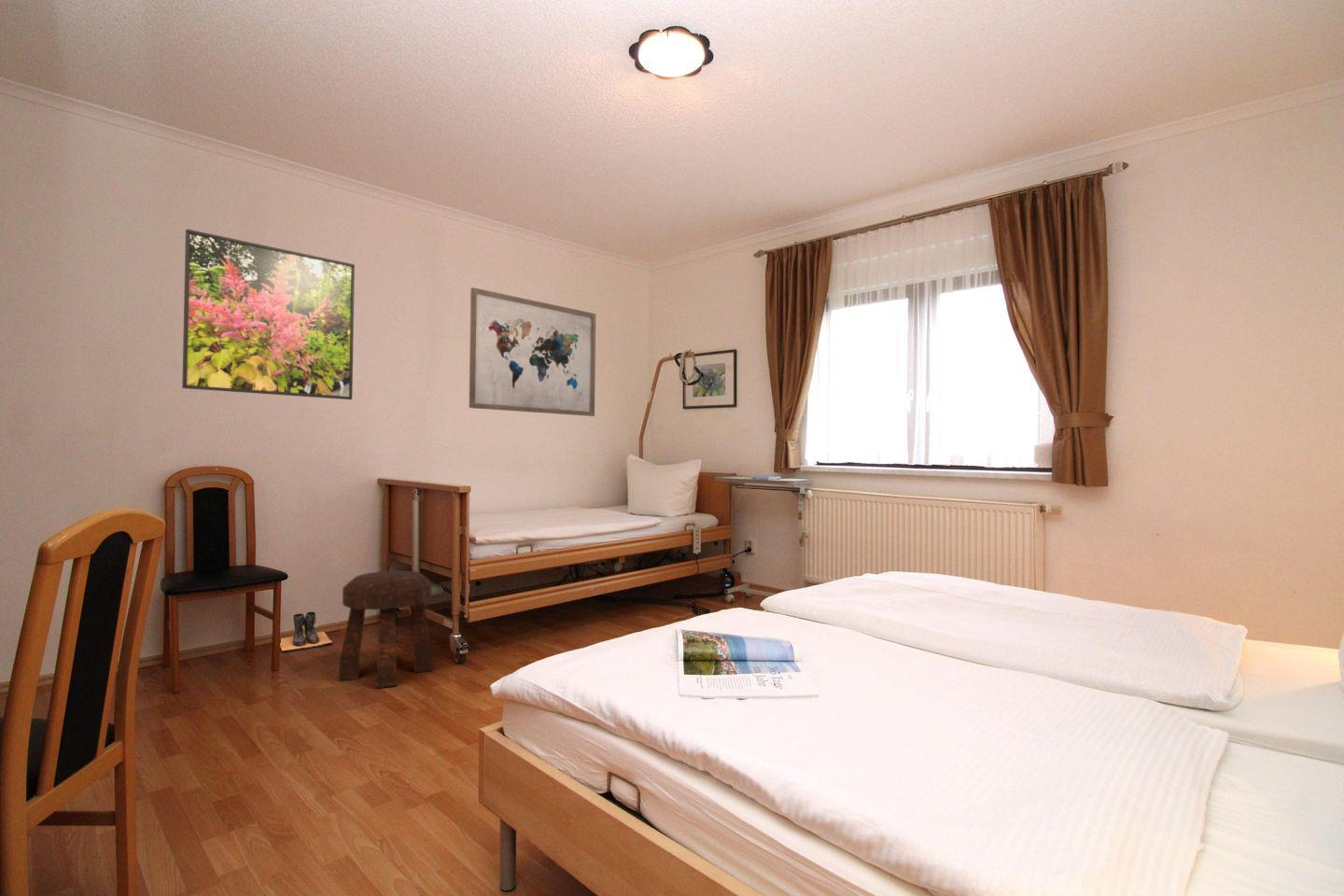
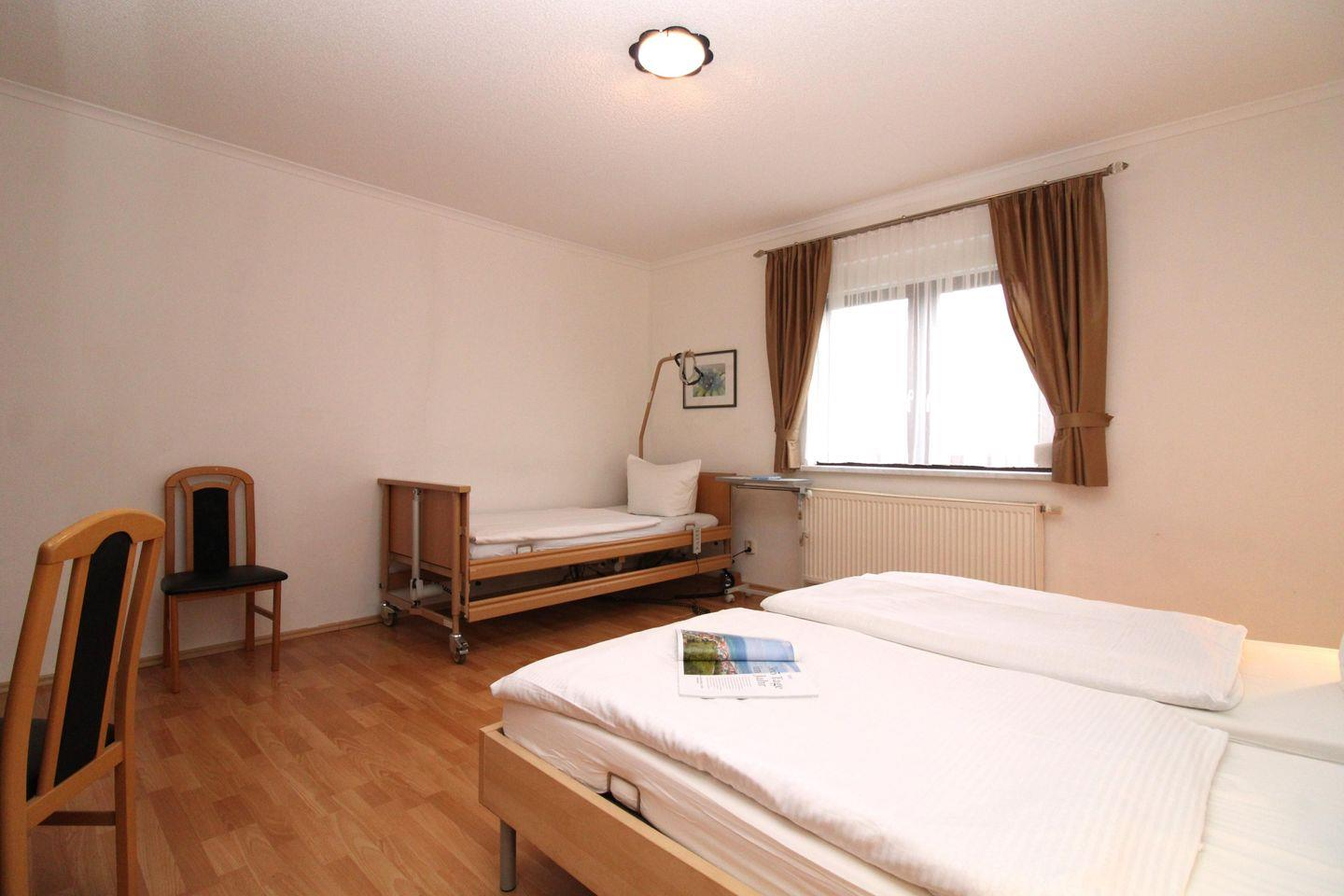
- boots (305, 628)
- stool (387, 623)
- wall art (537, 357)
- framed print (275, 321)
